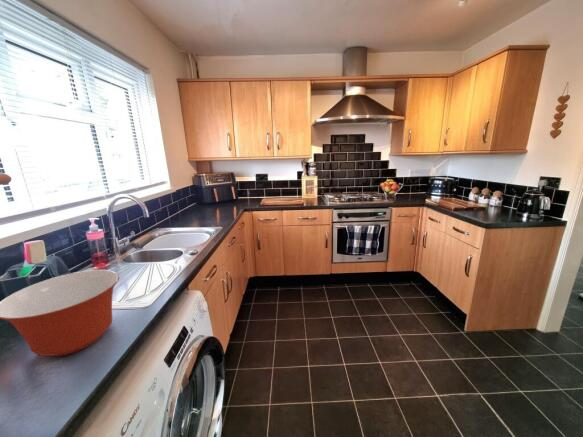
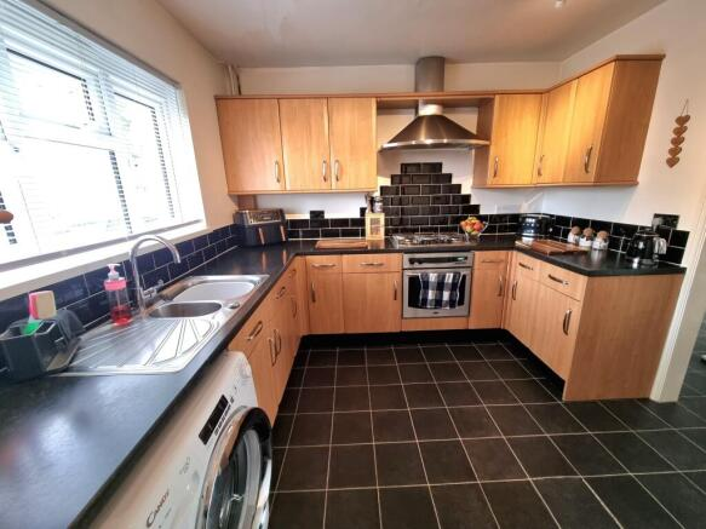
- mixing bowl (70, 315)
